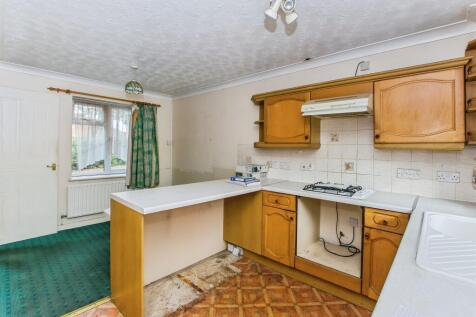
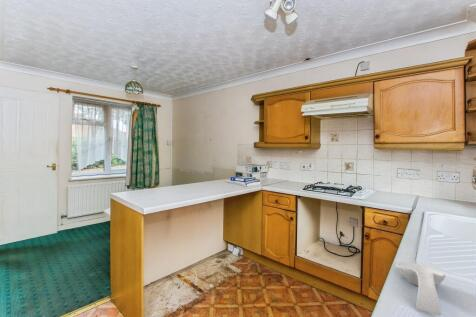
+ spoon rest (422, 278)
